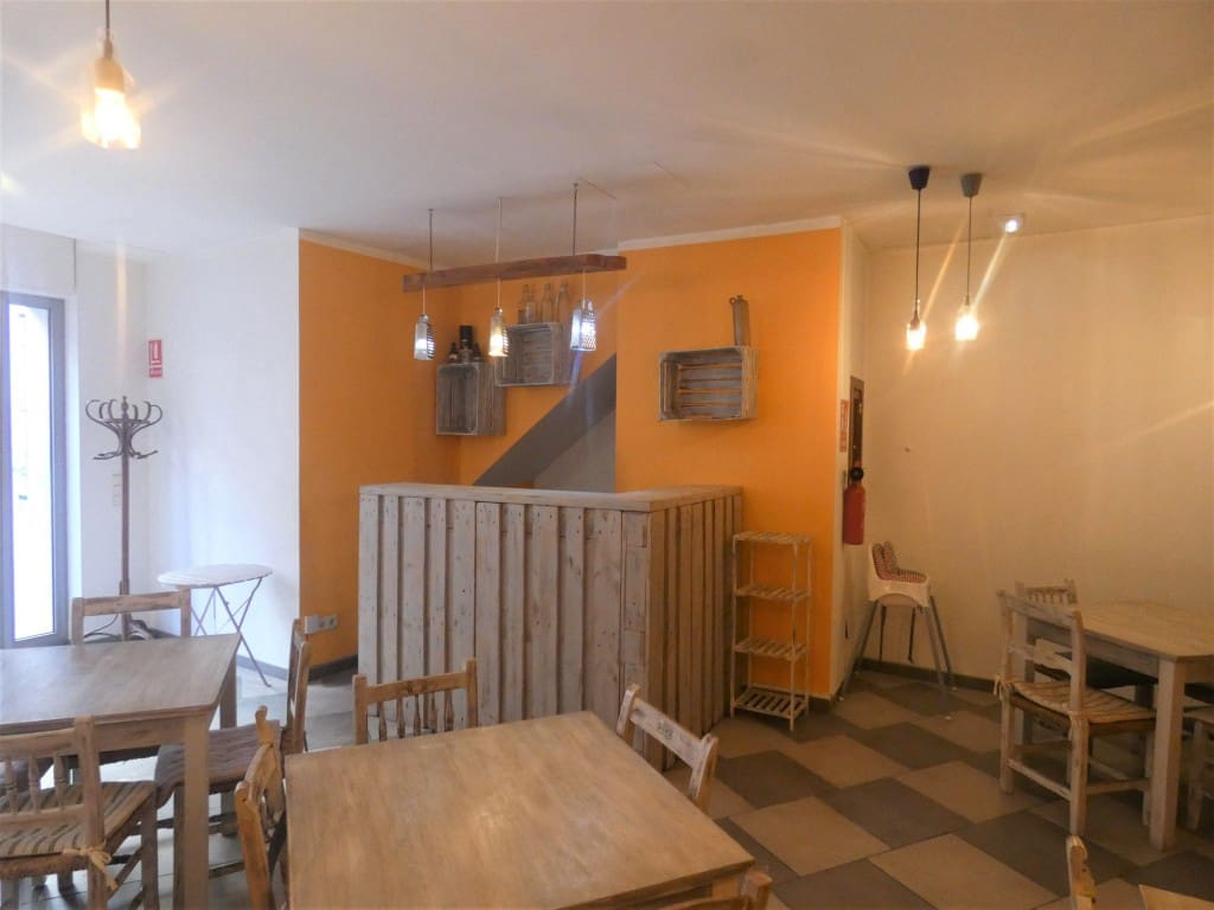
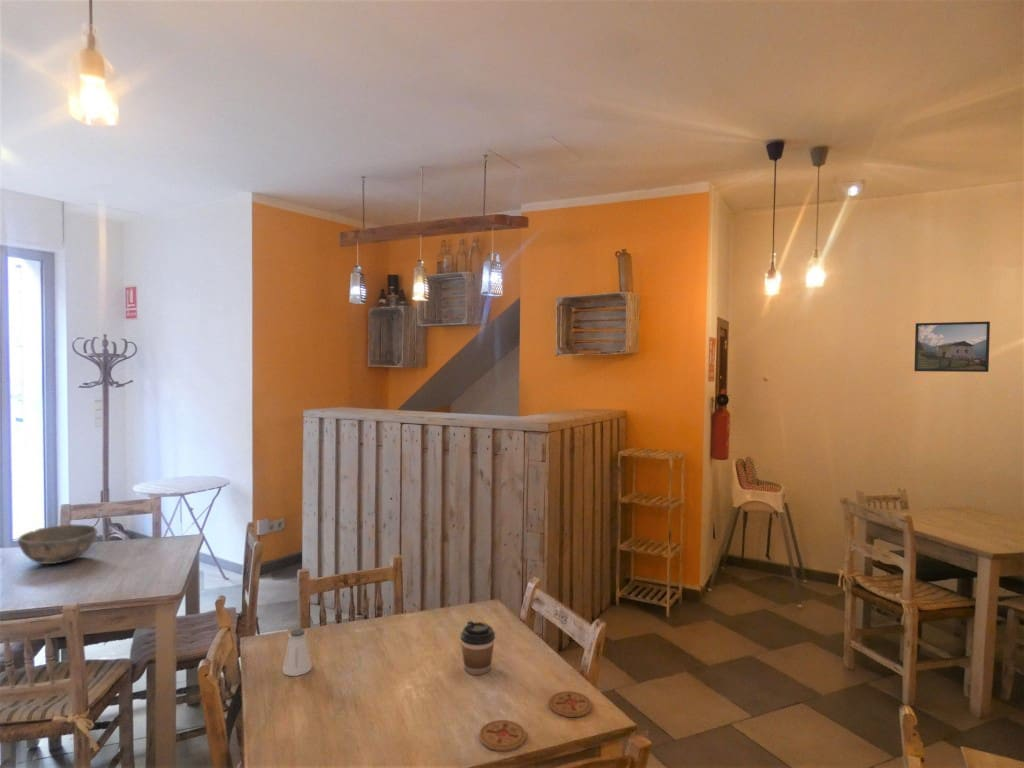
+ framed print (951, 347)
+ saltshaker (297, 650)
+ coaster (570, 703)
+ coffee cup (477, 646)
+ bowl (59, 546)
+ coaster (502, 734)
